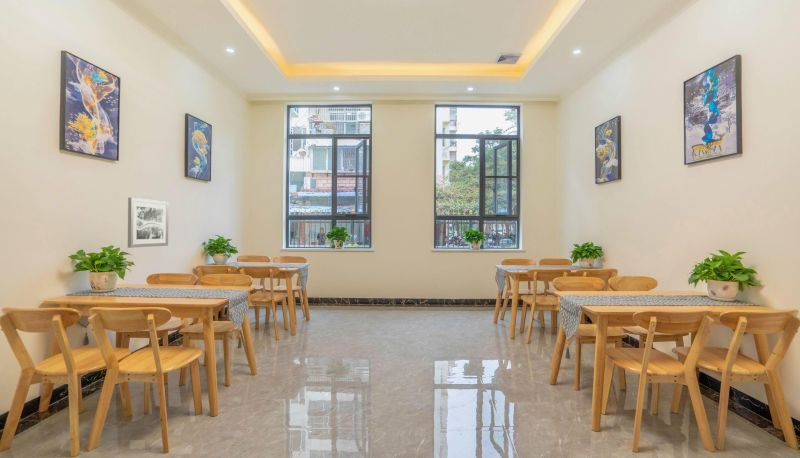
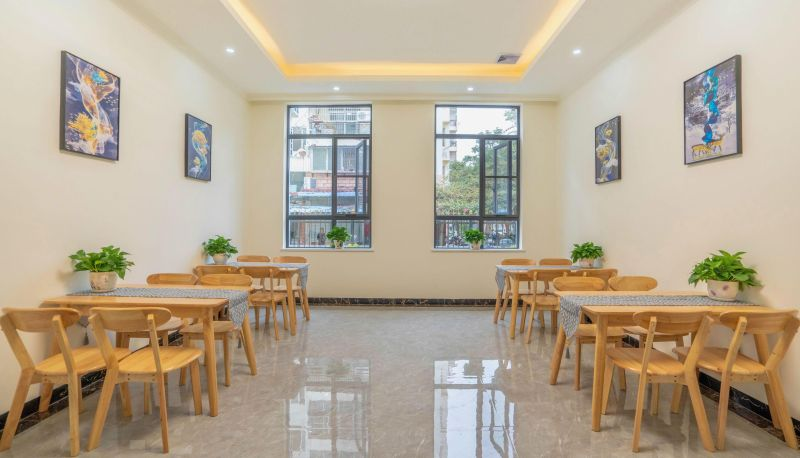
- wall art (149, 223)
